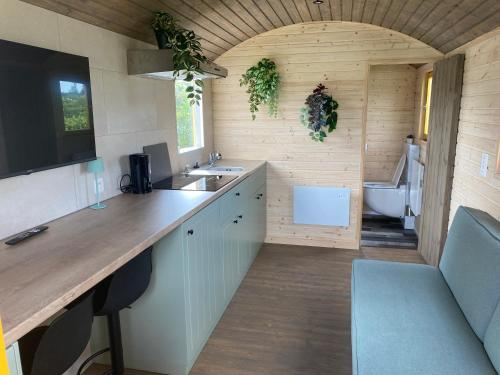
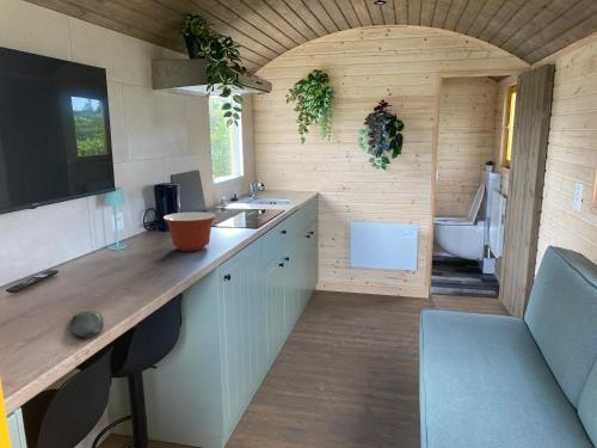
+ mixing bowl (190, 232)
+ oval tray (87, 323)
